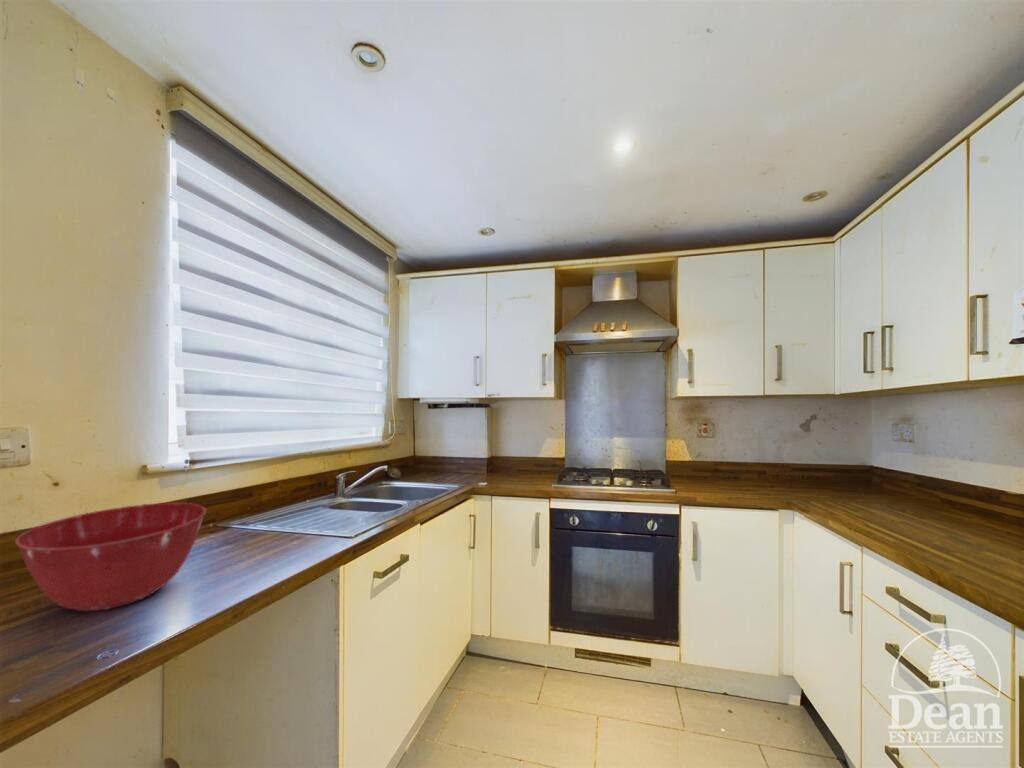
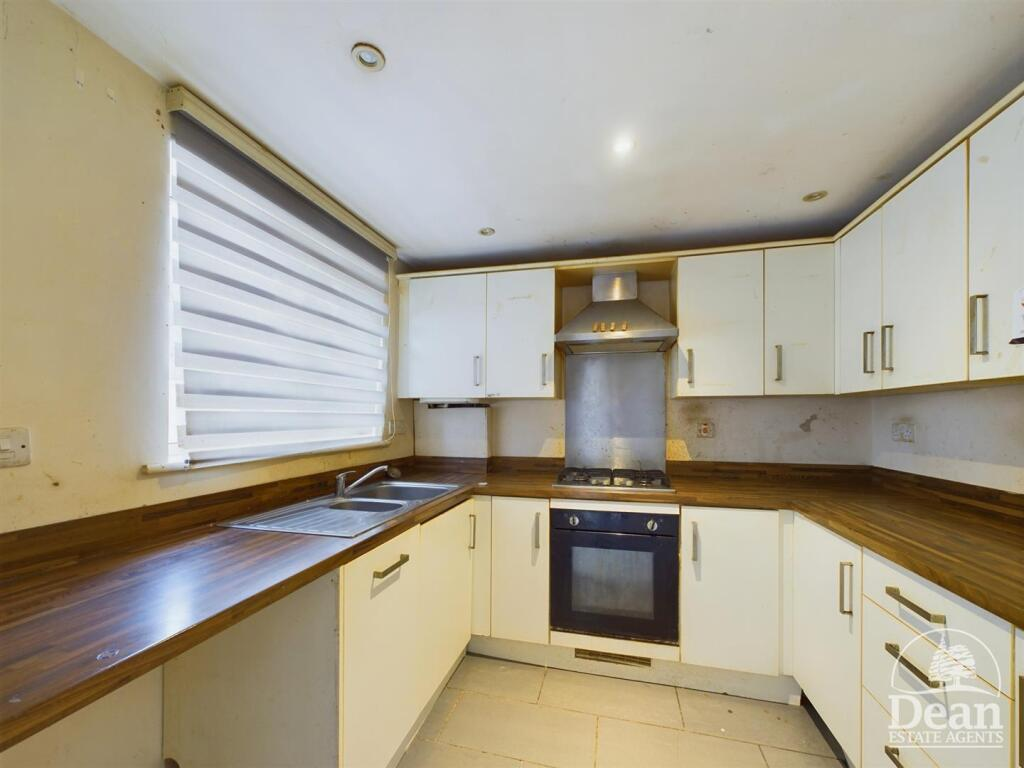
- mixing bowl (121, 557)
